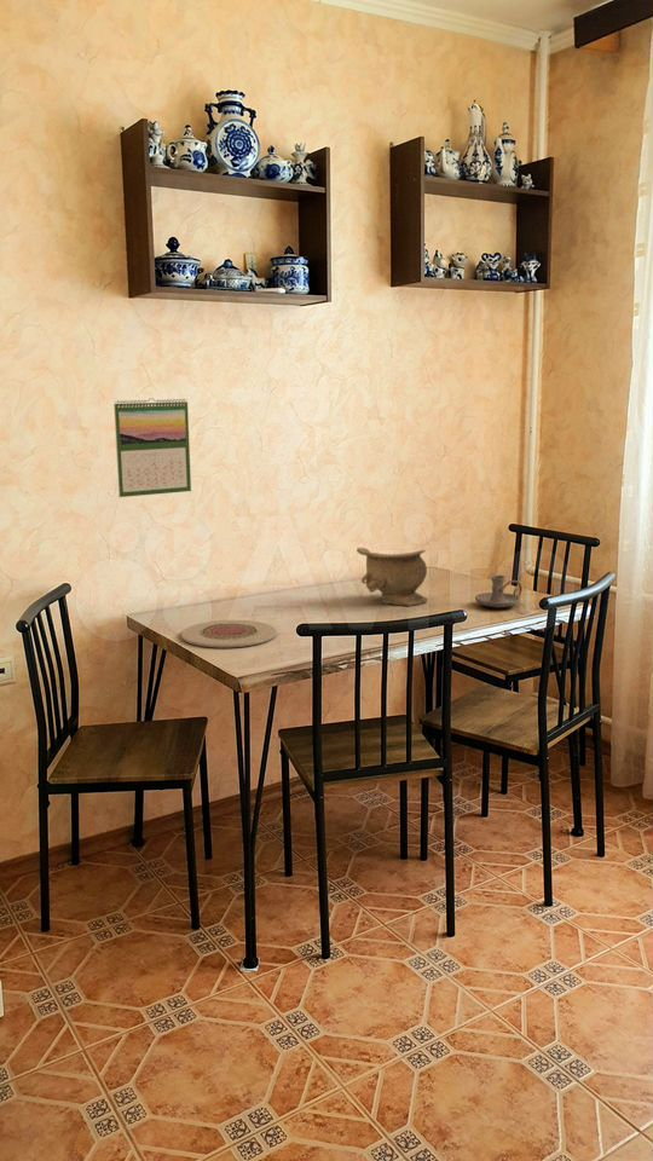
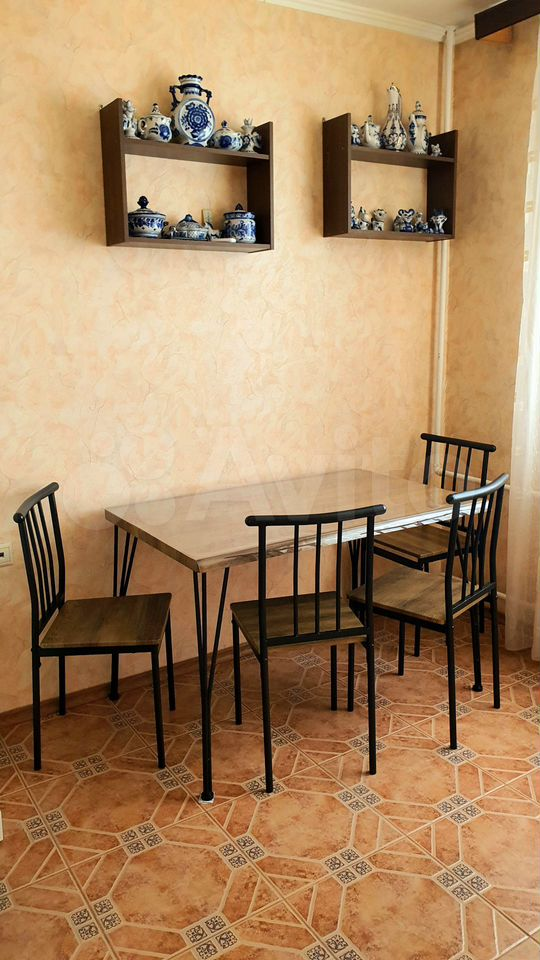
- candle holder (501, 590)
- calendar (154, 446)
- plate (229, 633)
- decorative bowl (392, 573)
